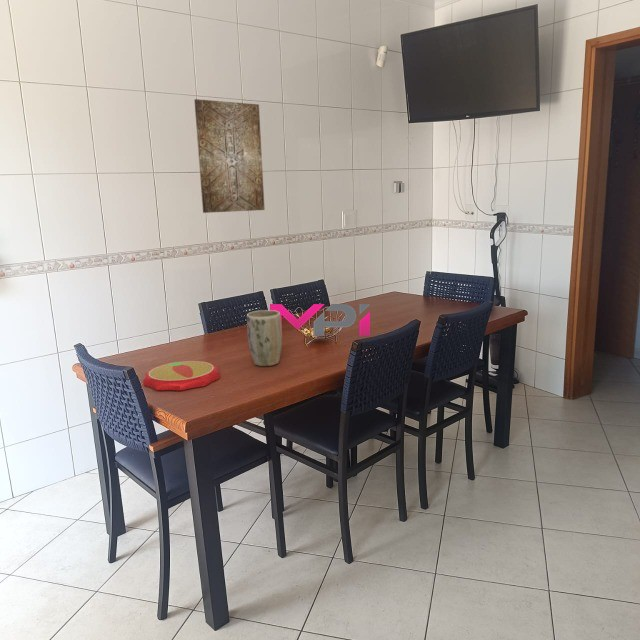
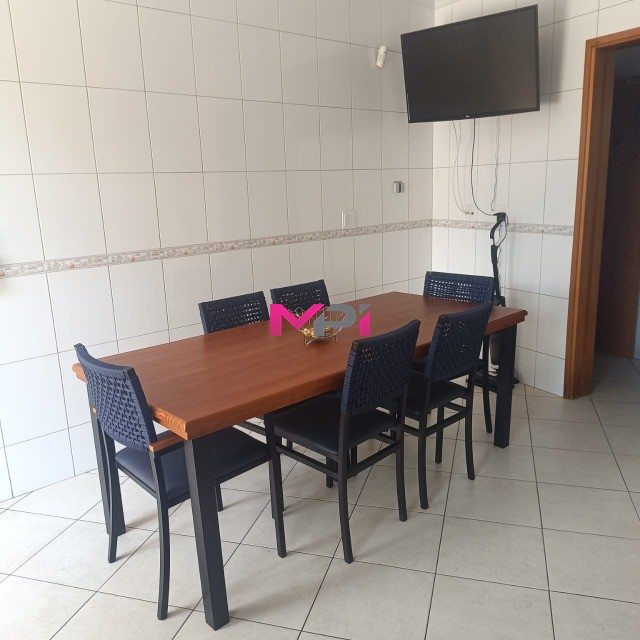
- plate (181, 373)
- plant pot (265, 338)
- wall art (231, 157)
